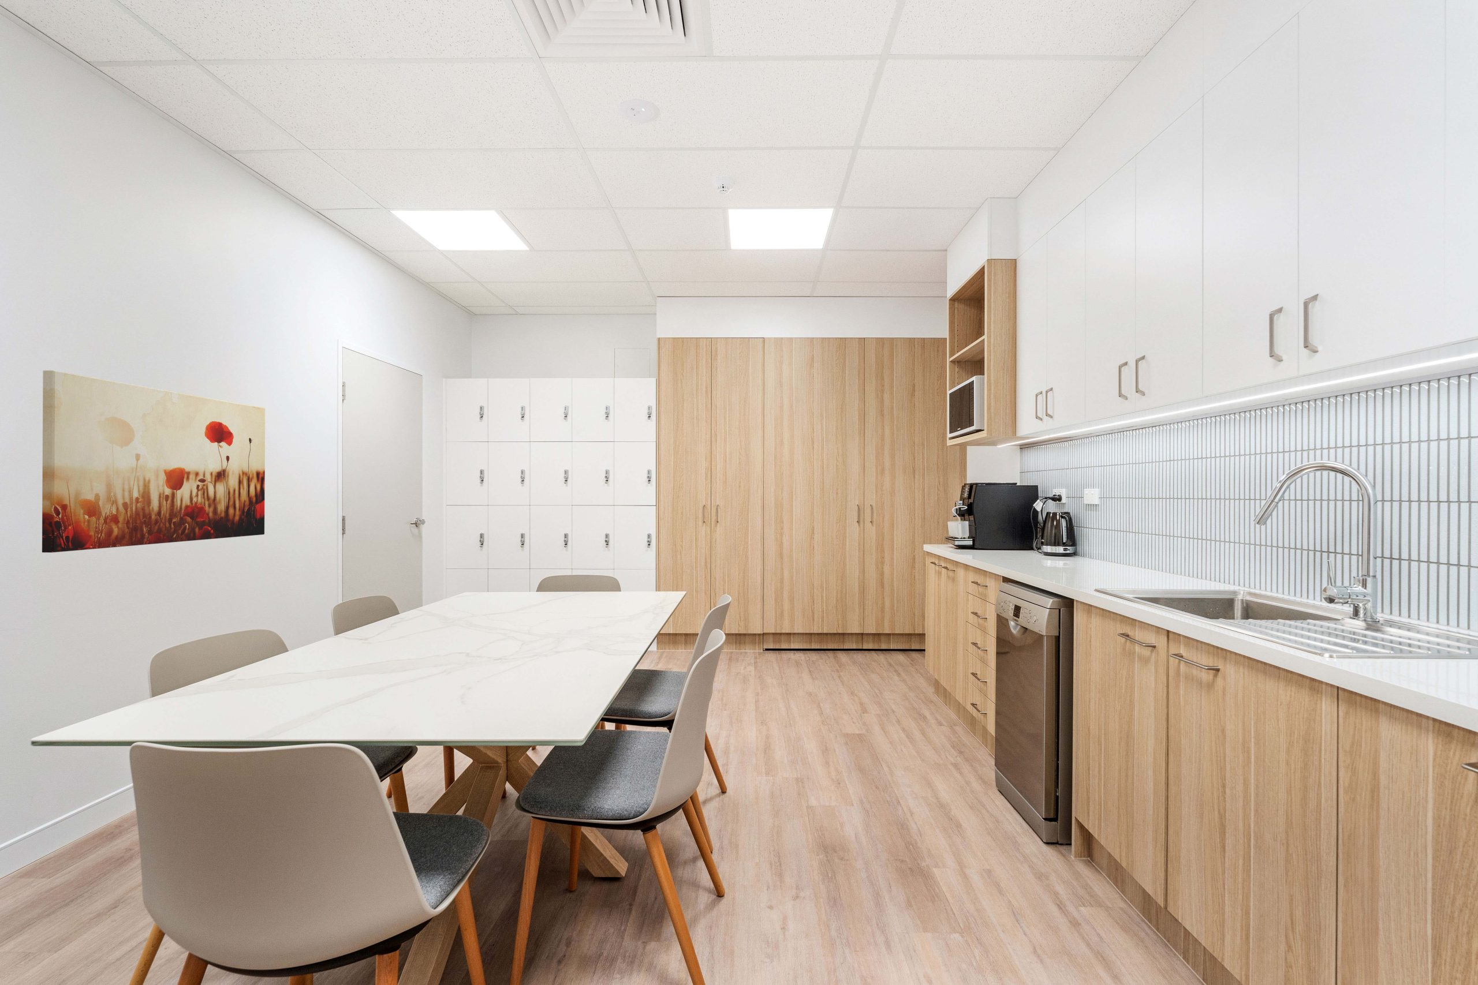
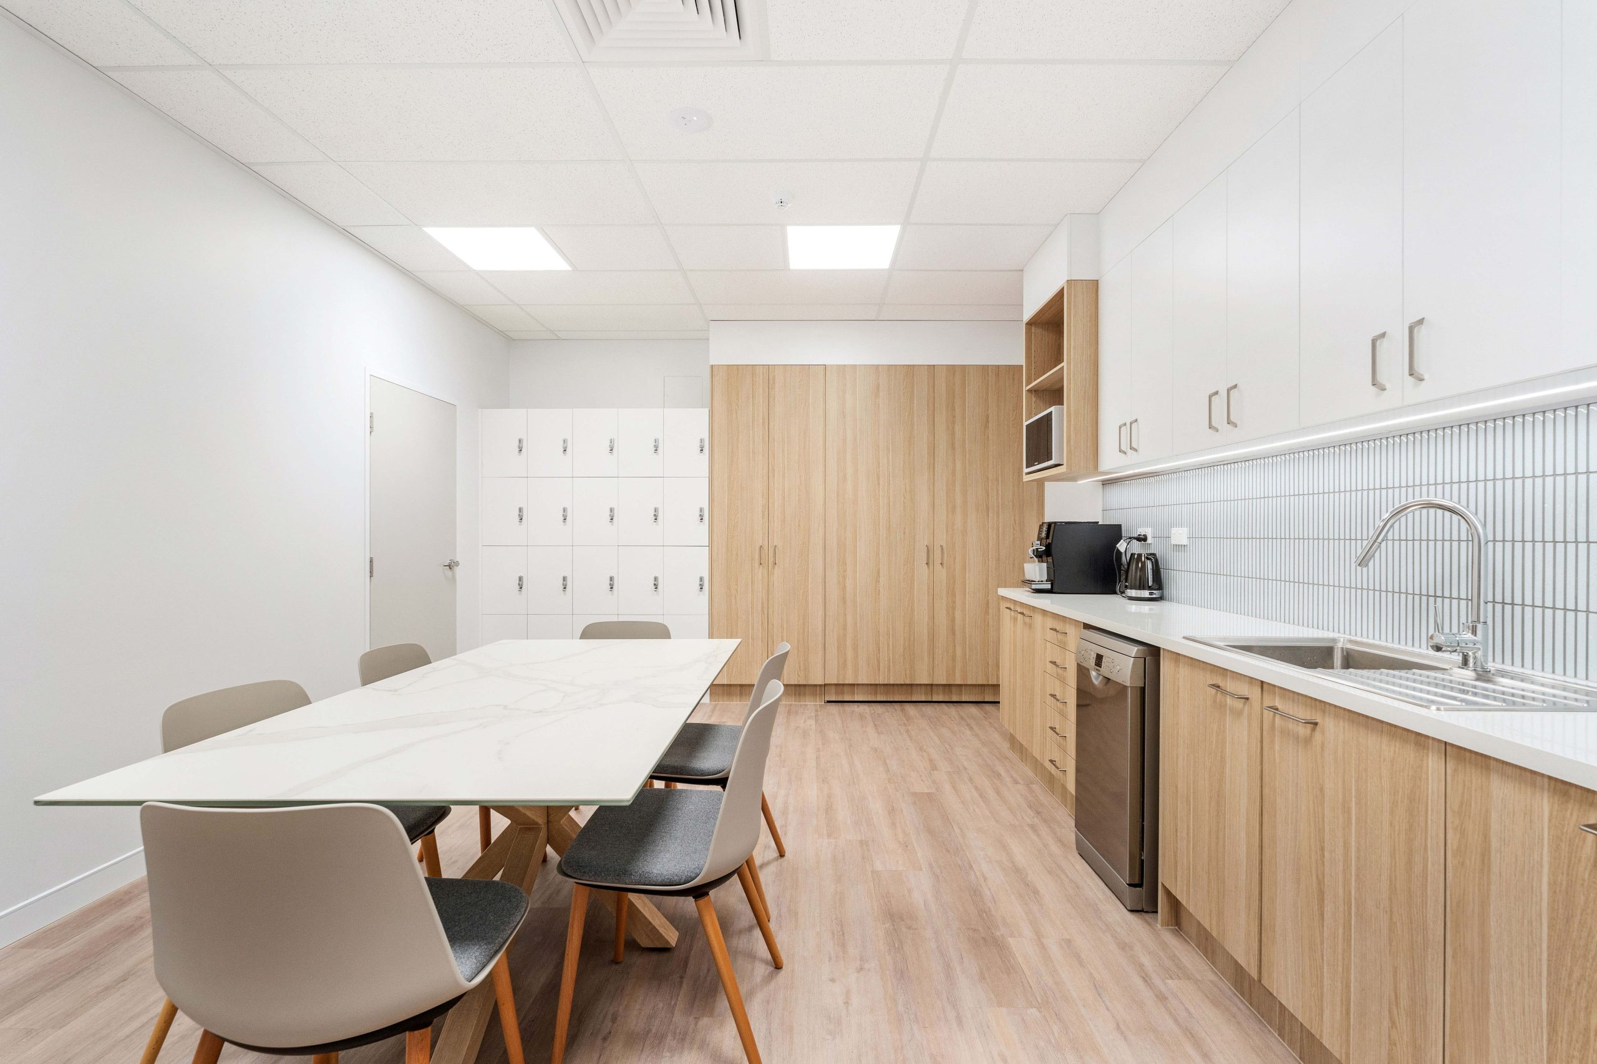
- wall art (174, 467)
